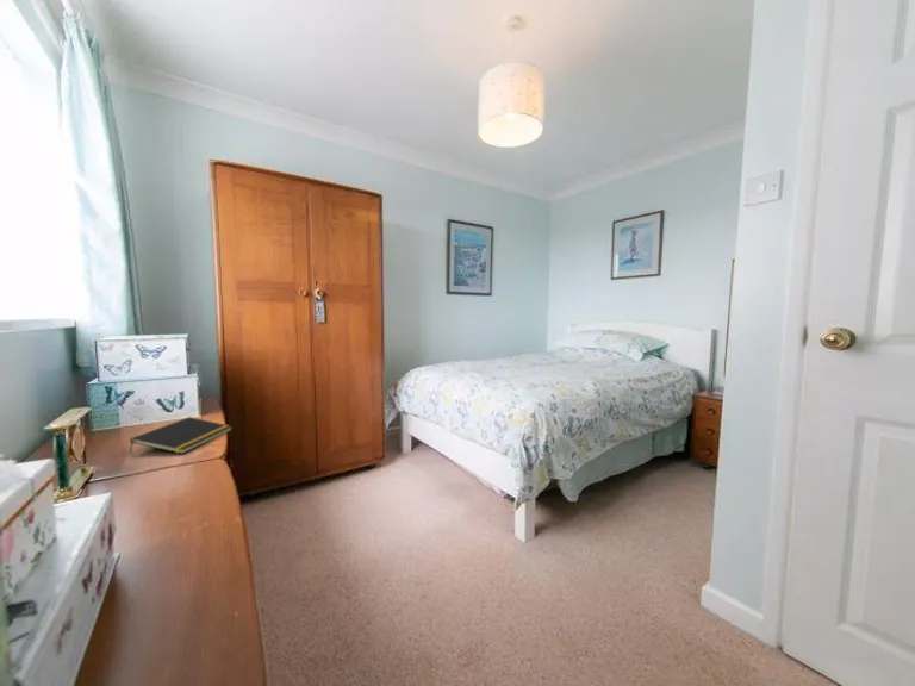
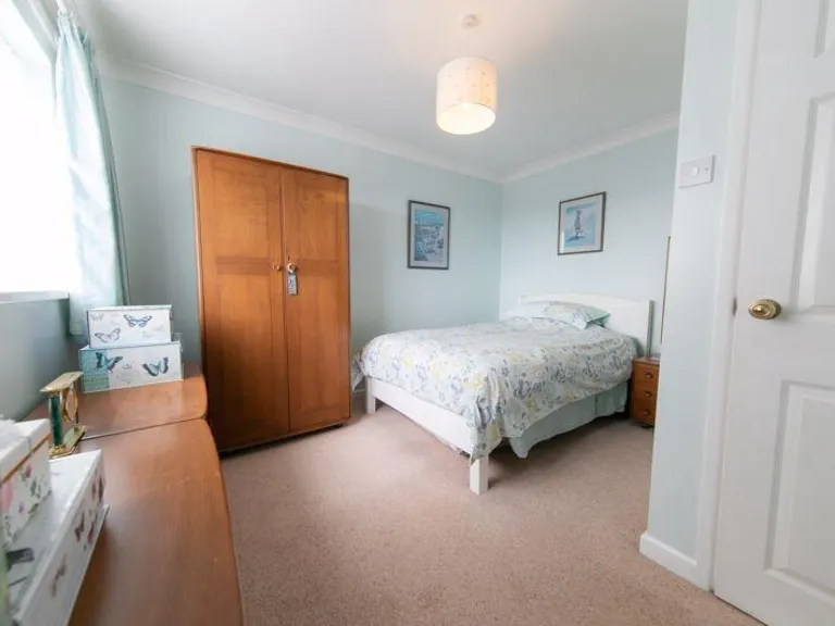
- notepad (186, 434)
